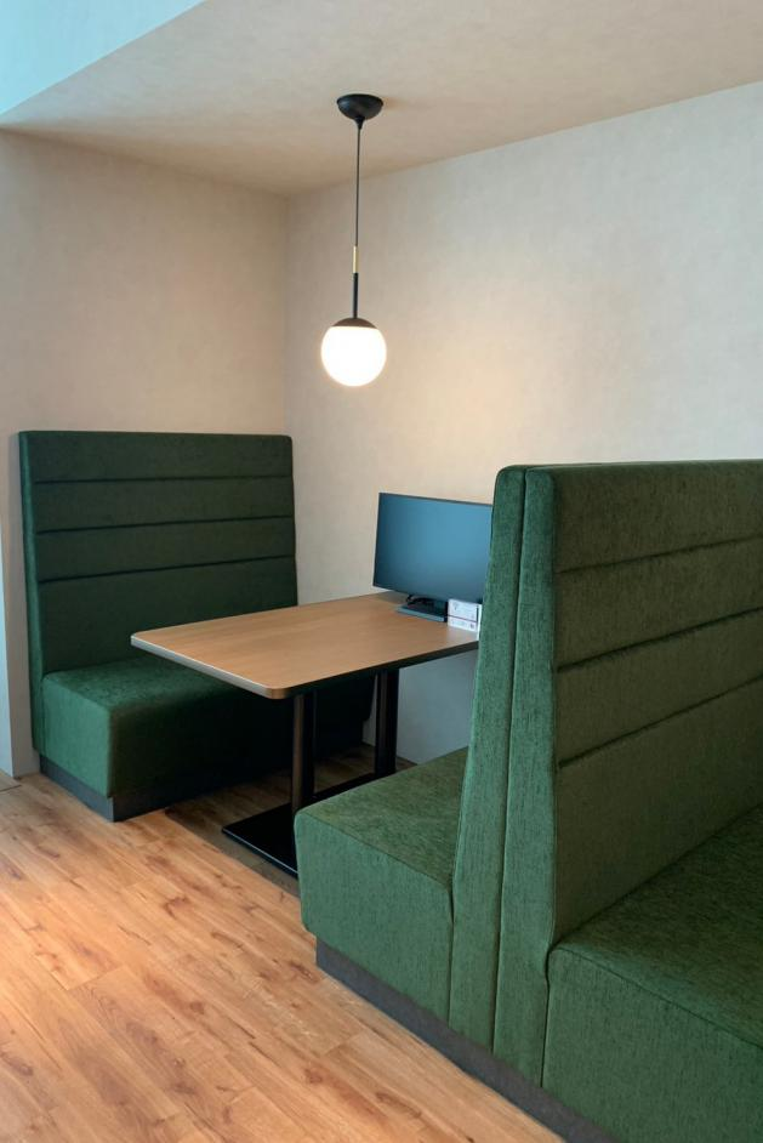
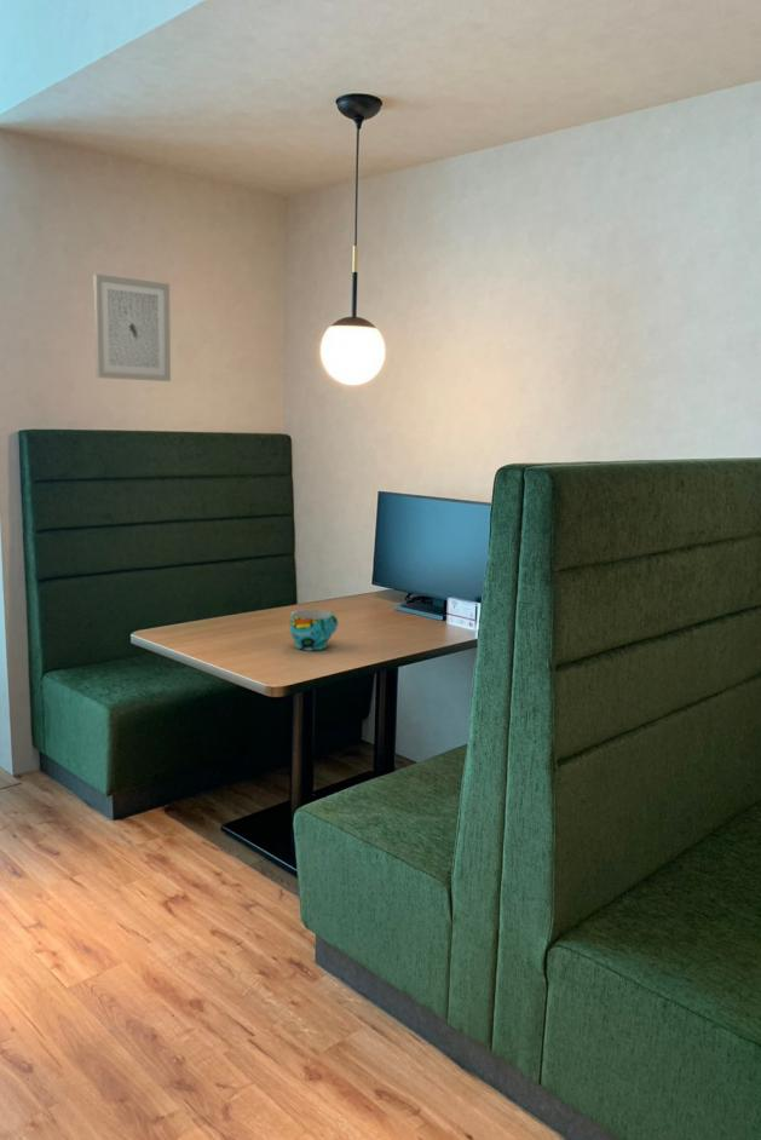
+ cup (312, 629)
+ wall art (133, 329)
